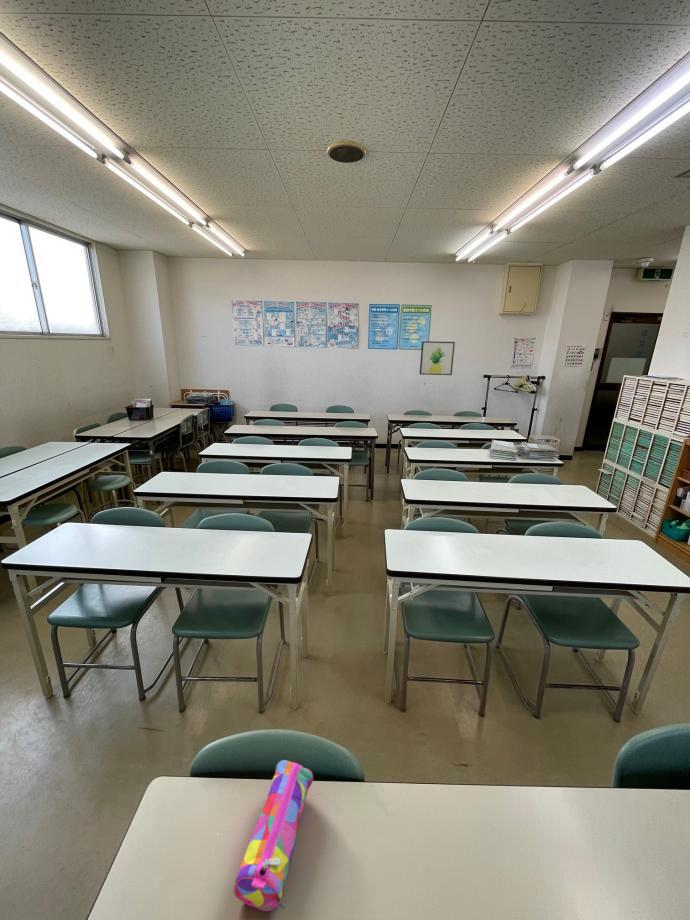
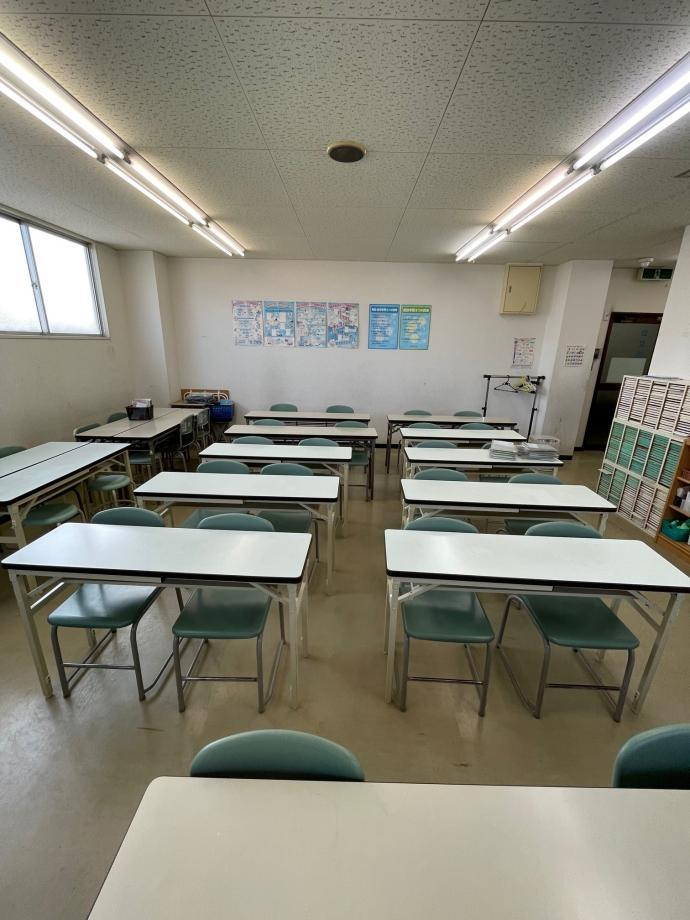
- wall art (436, 358)
- pencil case (277, 826)
